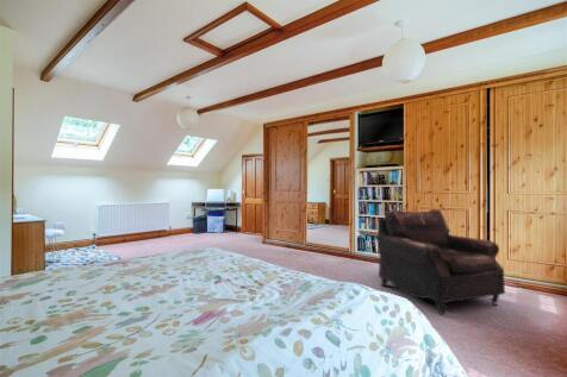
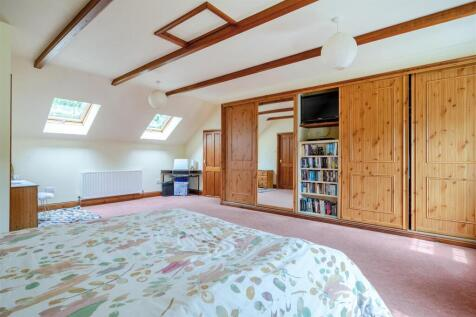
- leather (435, 252)
